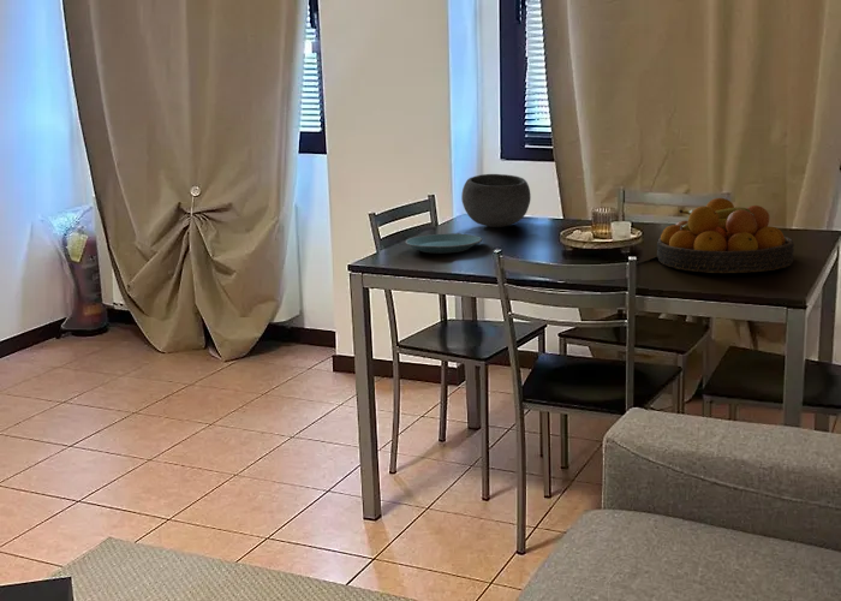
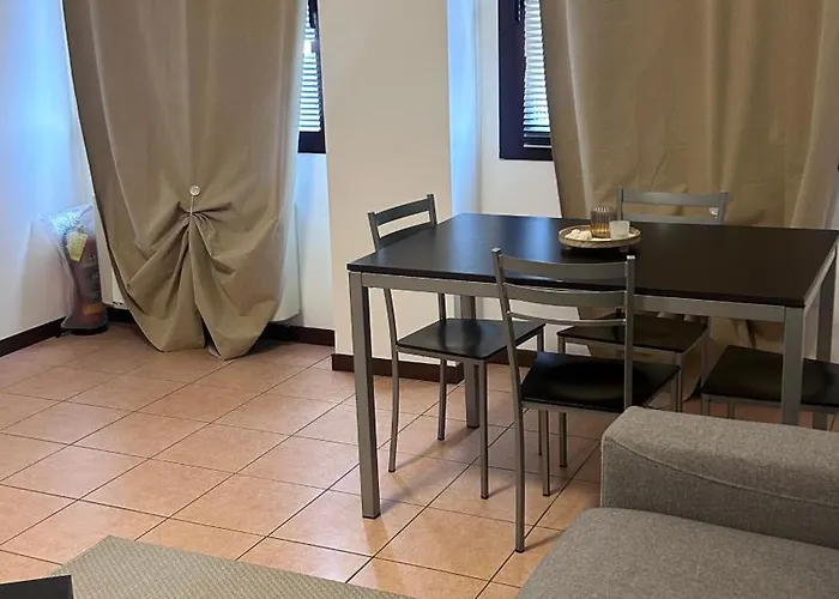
- fruit bowl (724, 231)
- bowl (496, 201)
- plate (443, 244)
